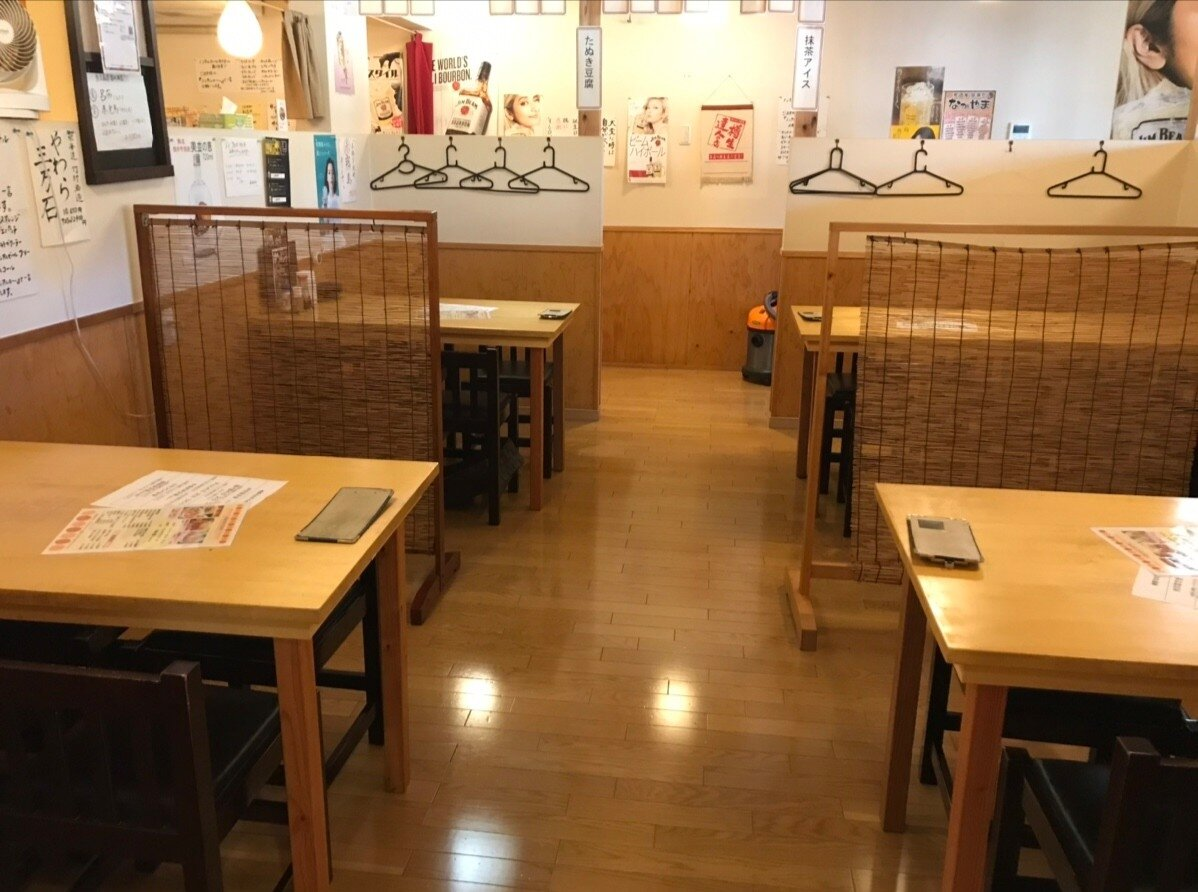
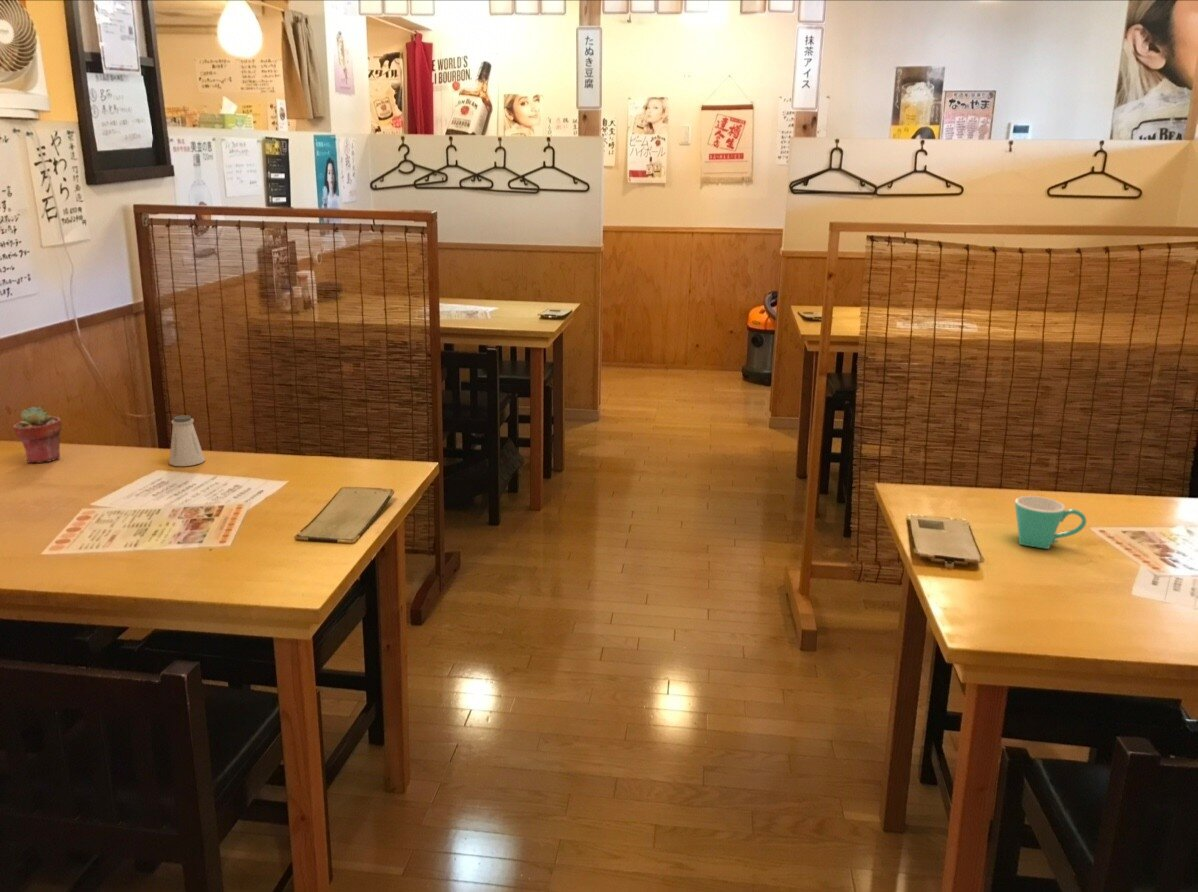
+ saltshaker (184, 439)
+ potted succulent (39, 432)
+ mug (1048, 524)
